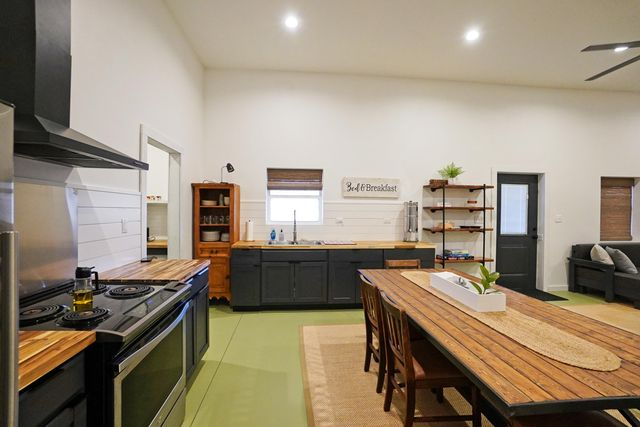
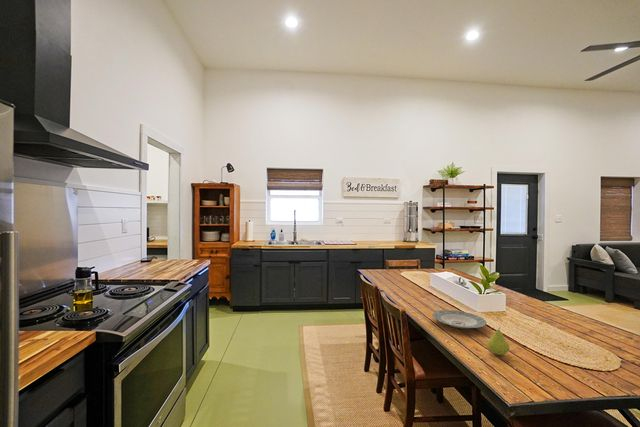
+ fruit (498, 340)
+ plate (458, 321)
